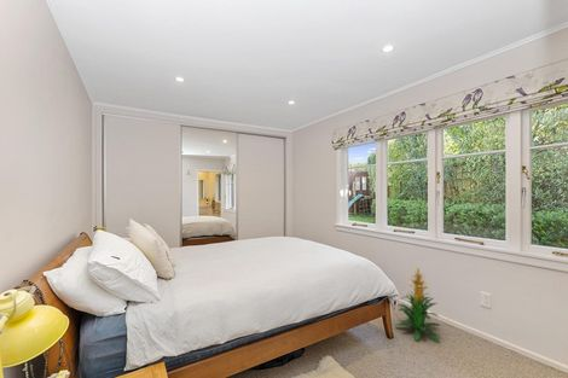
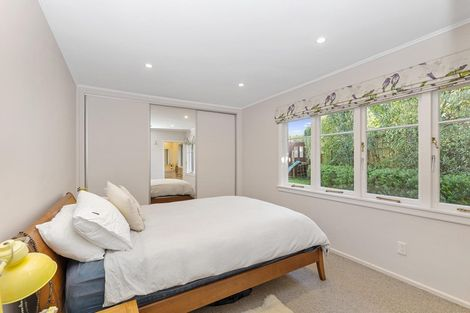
- indoor plant (418, 297)
